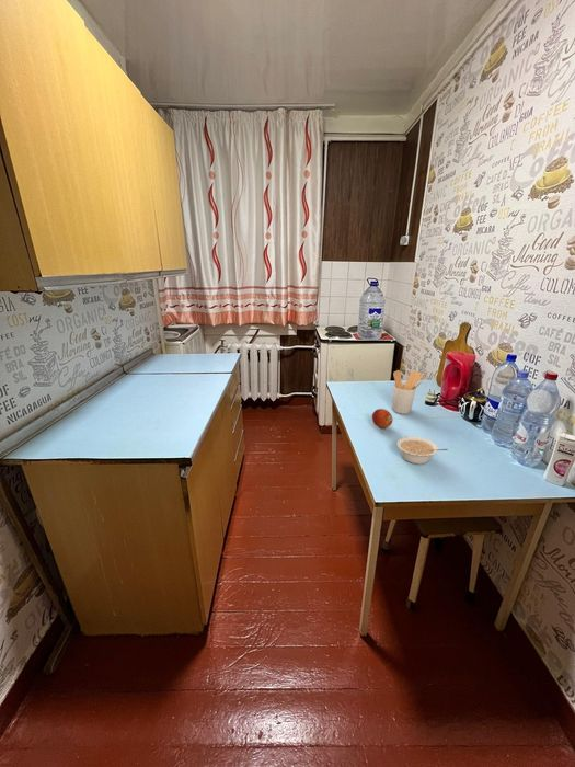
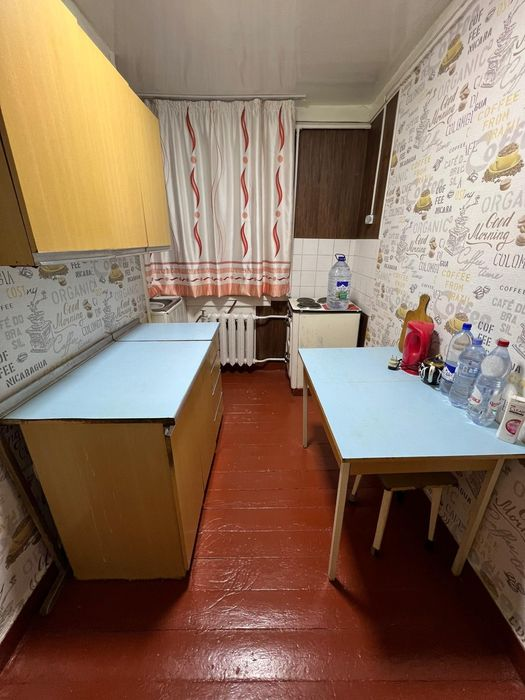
- legume (417, 449)
- fruit (382, 419)
- utensil holder (406, 390)
